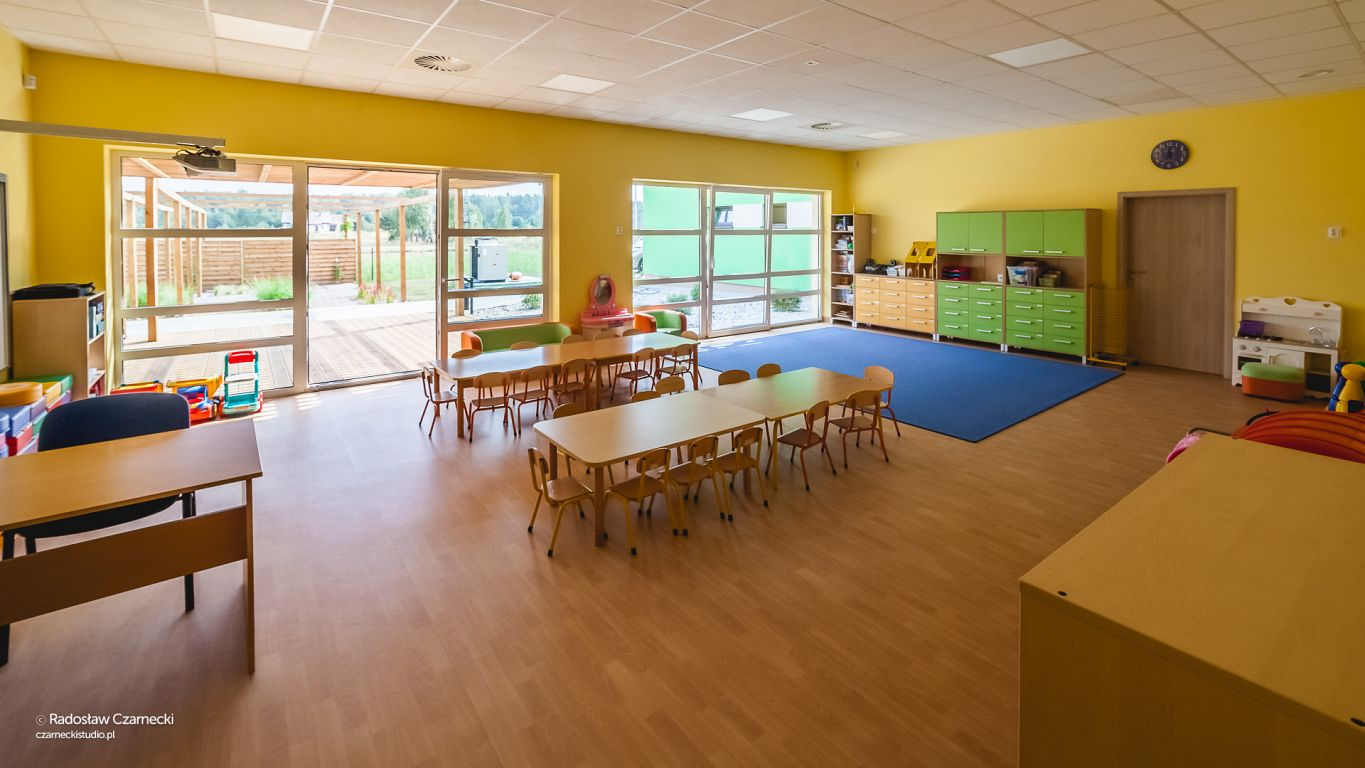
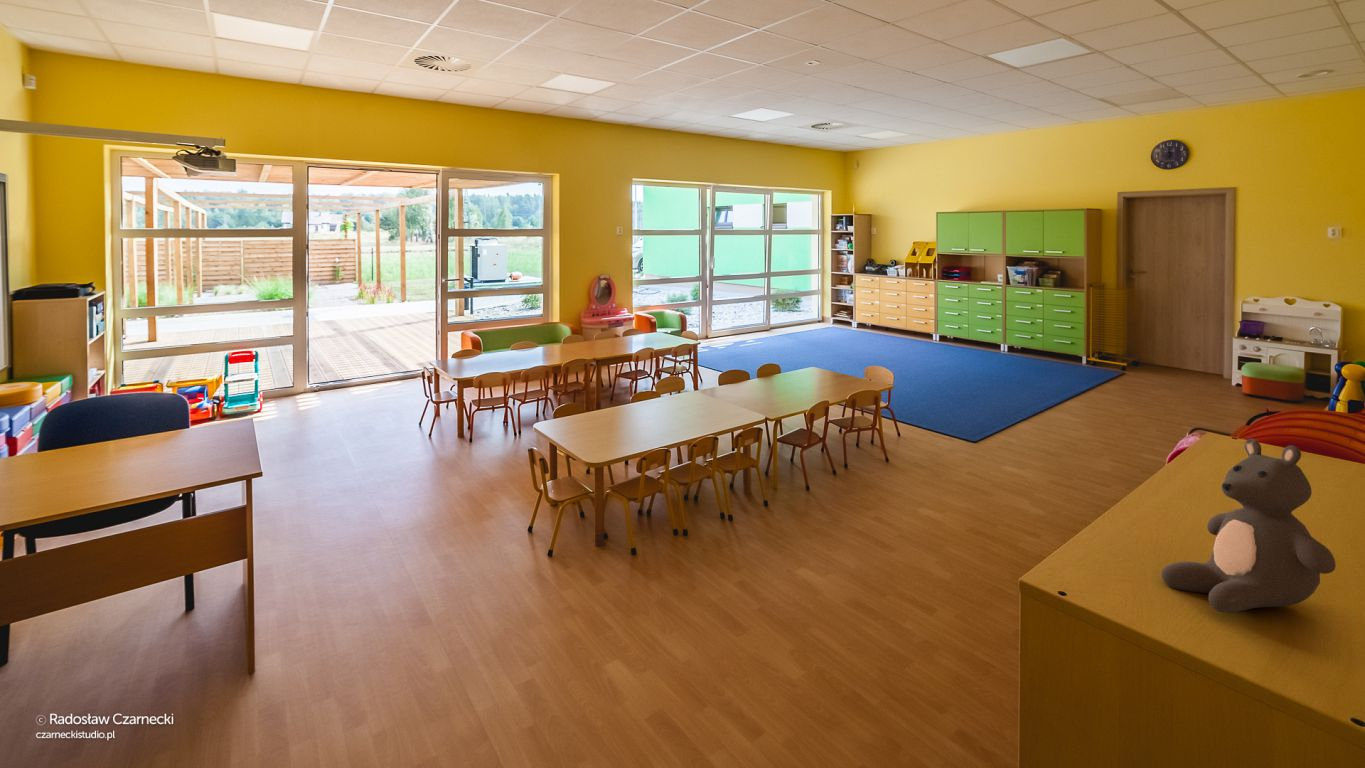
+ teddy bear (1242, 522)
